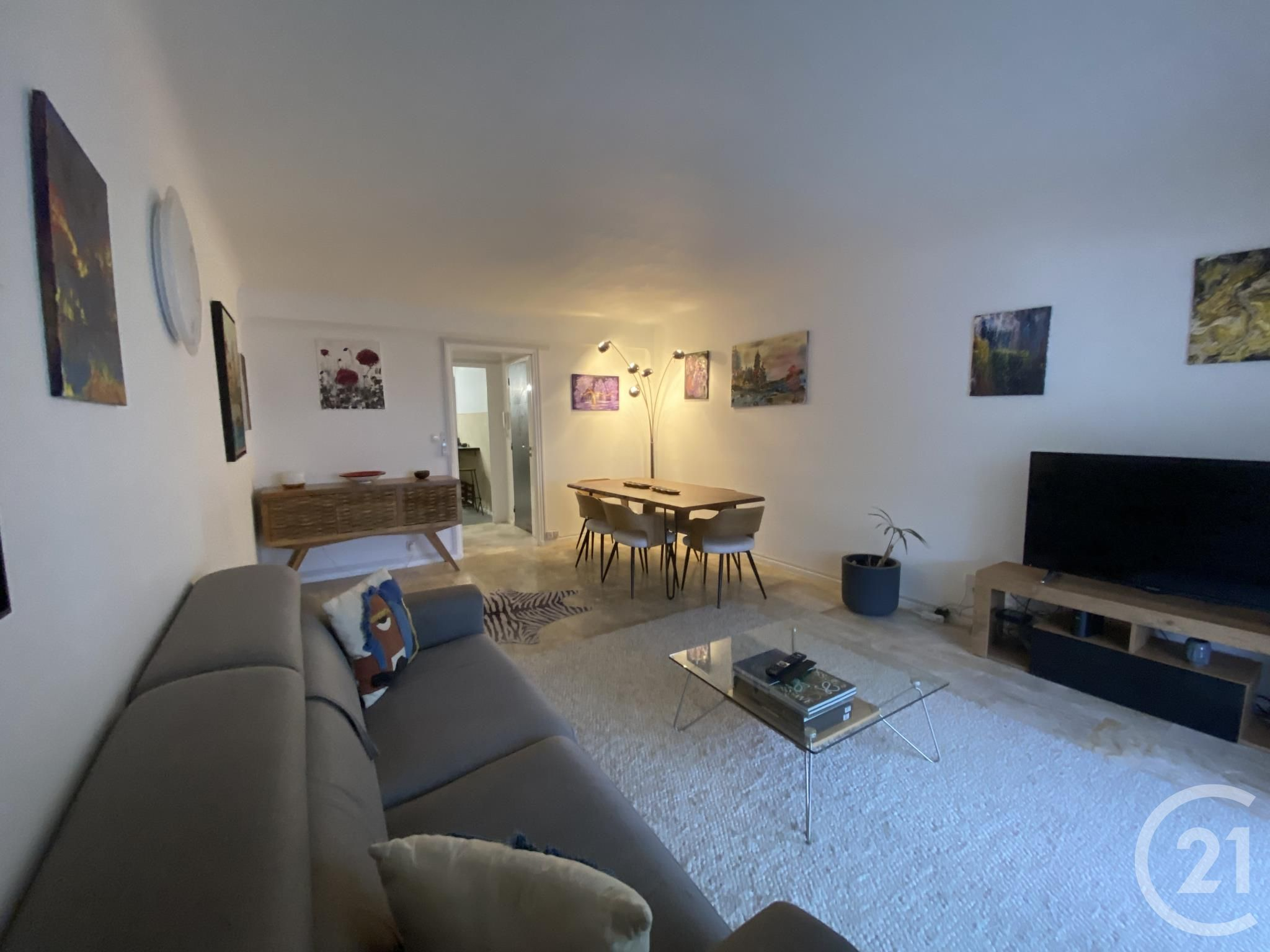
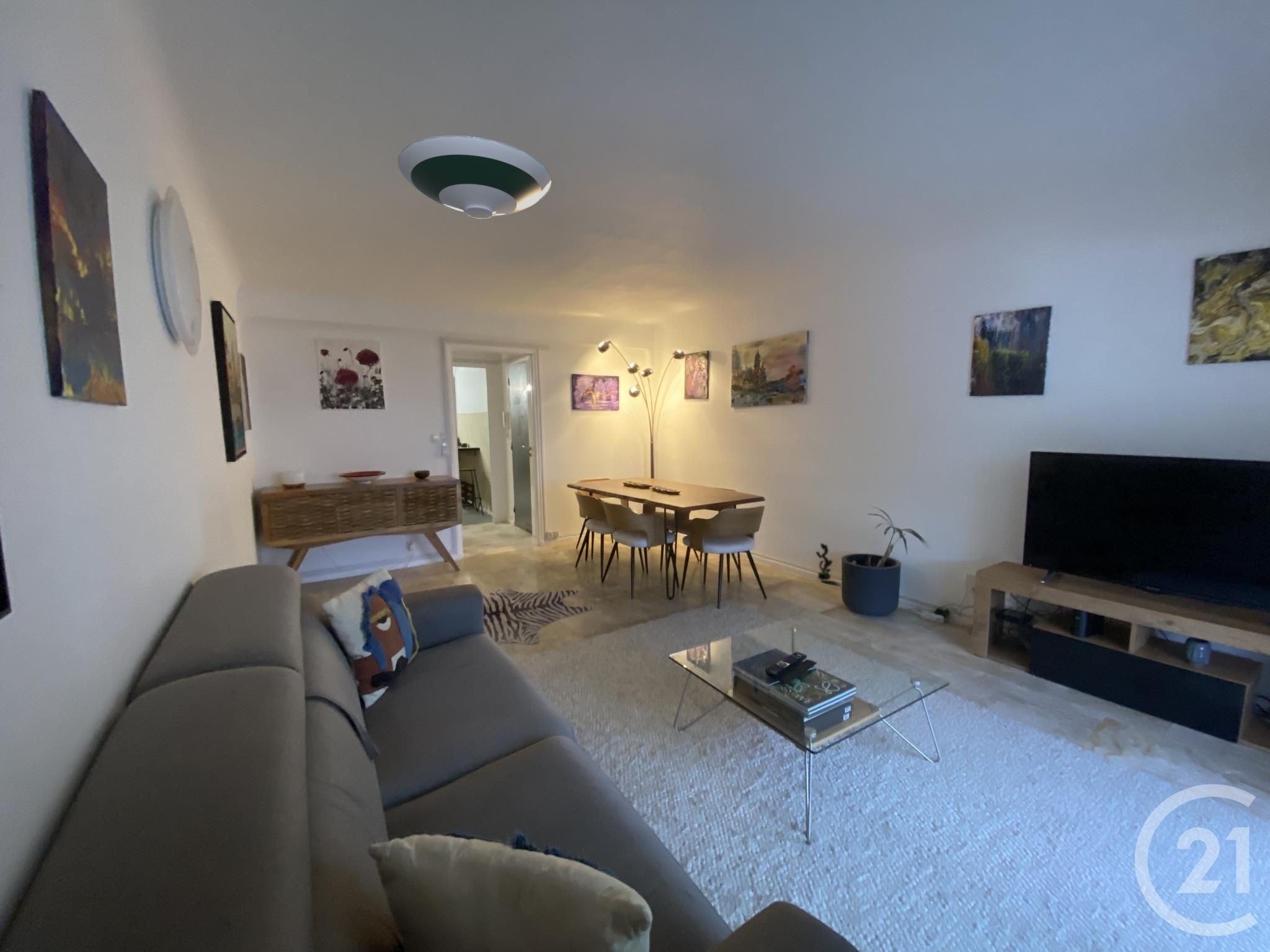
+ decorative plant (823, 562)
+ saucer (478, 195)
